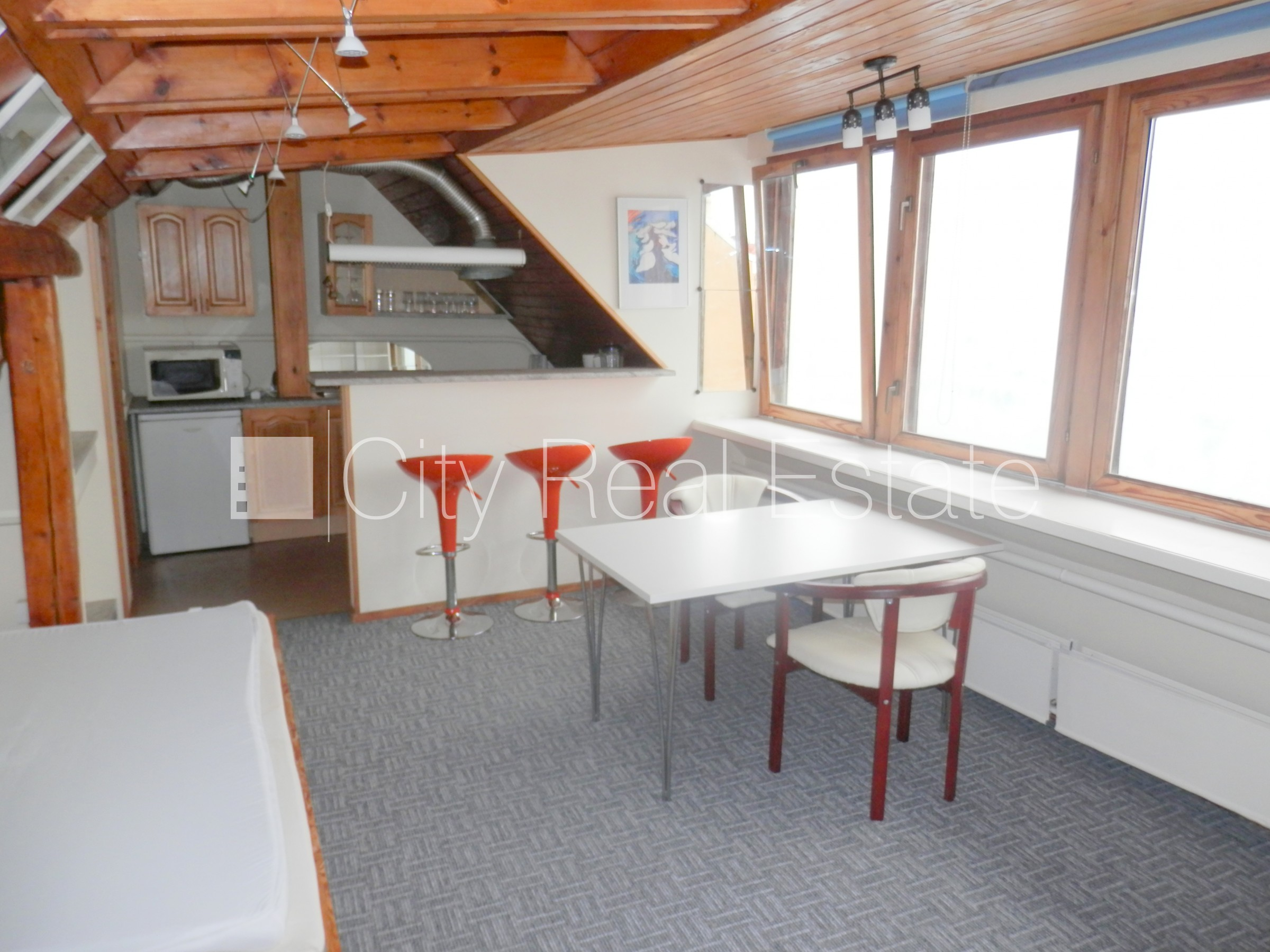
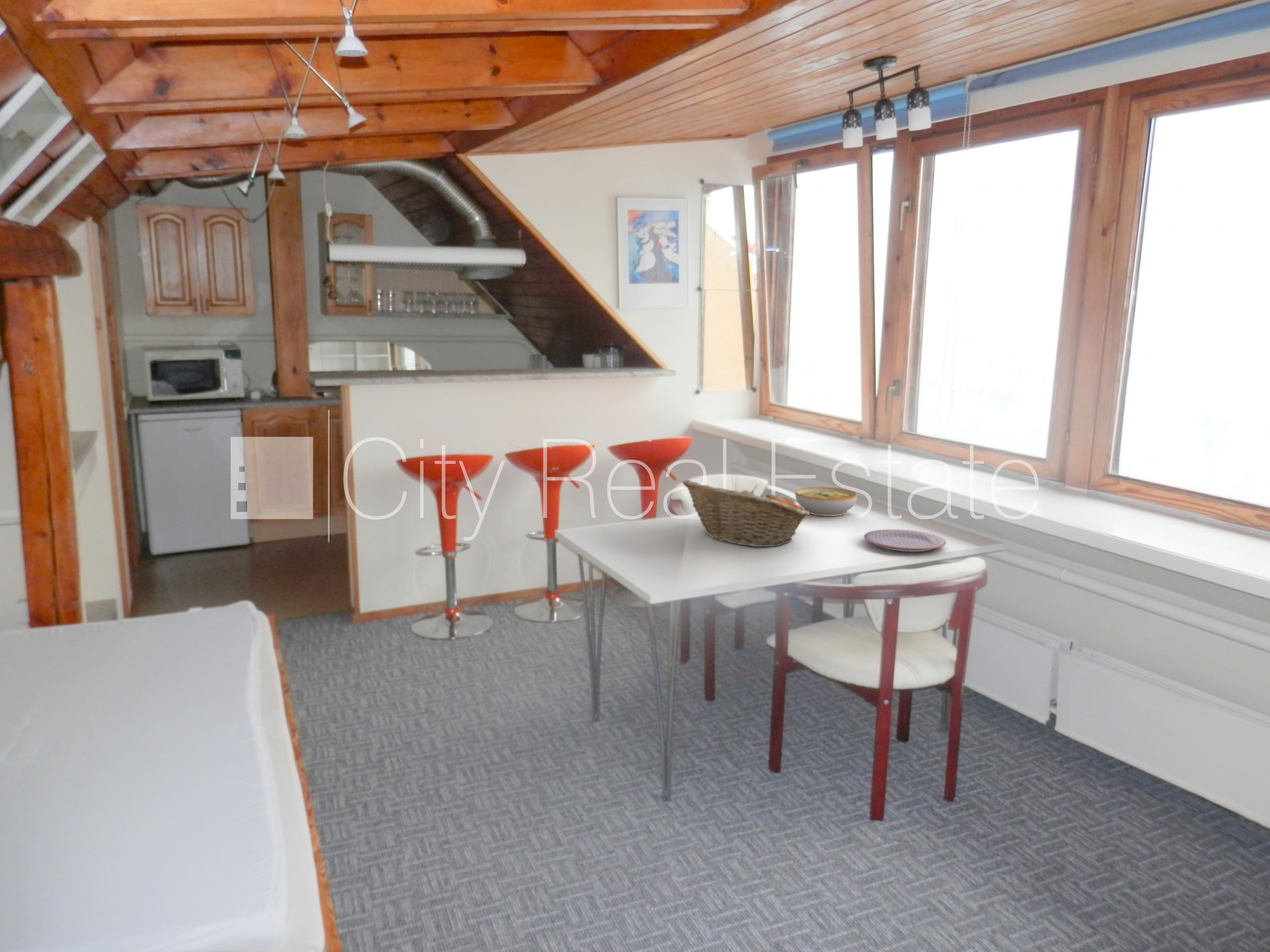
+ bowl (826, 502)
+ fruit basket (744, 508)
+ plate (904, 542)
